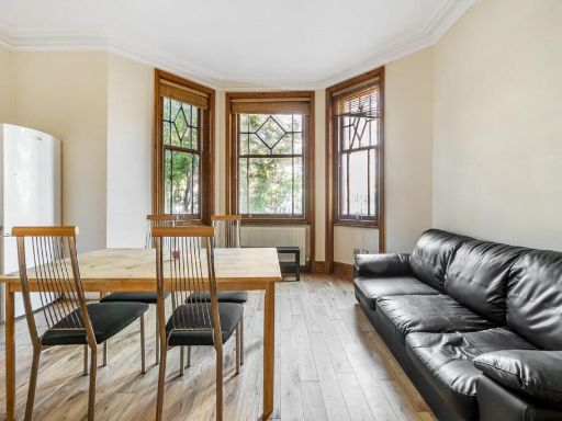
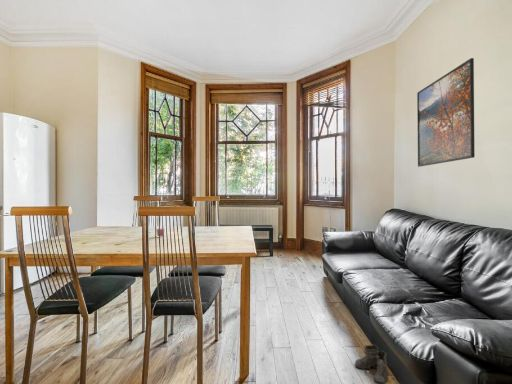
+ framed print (441, 120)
+ boots (372, 360)
